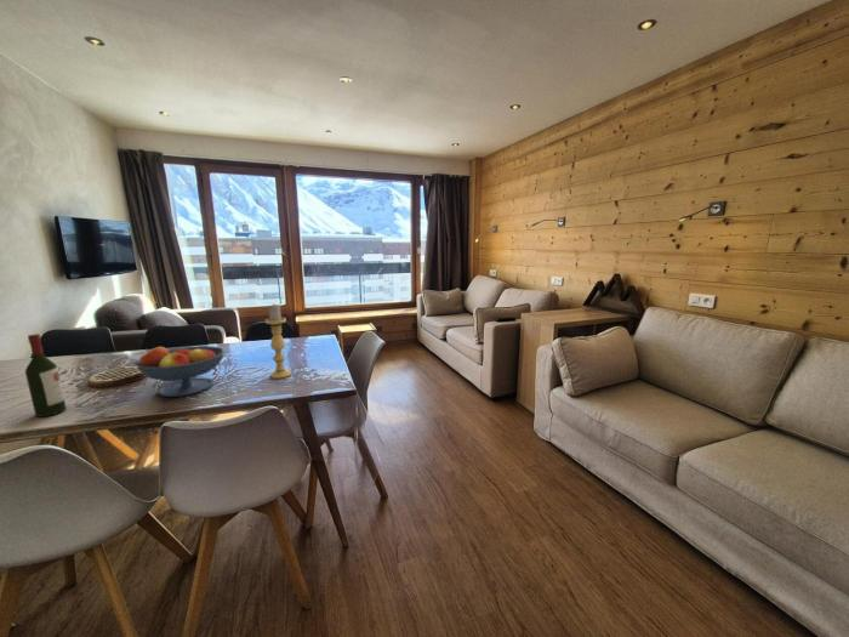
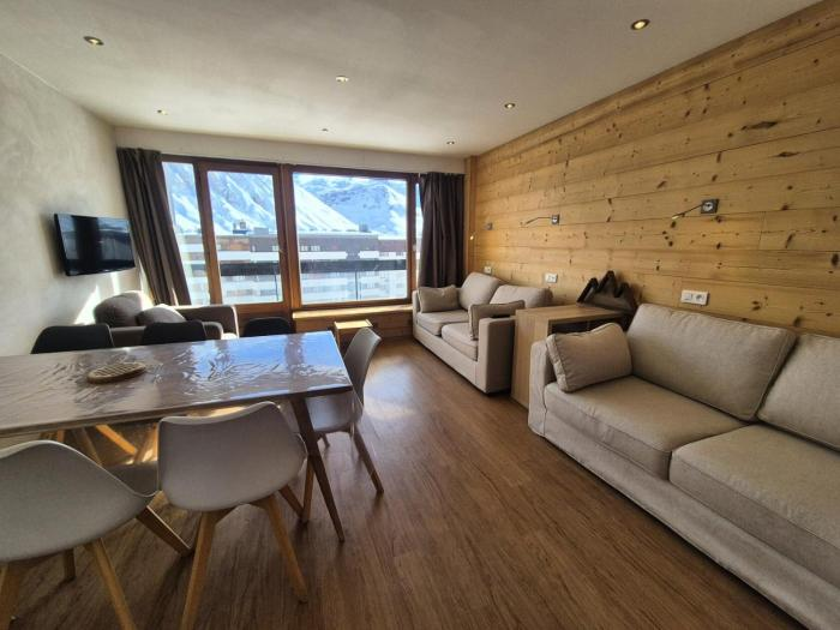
- fruit bowl (183, 365)
- wine bottle (42, 374)
- candle holder (277, 340)
